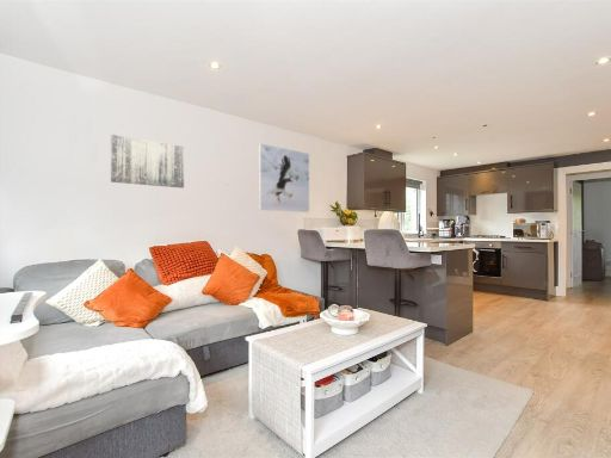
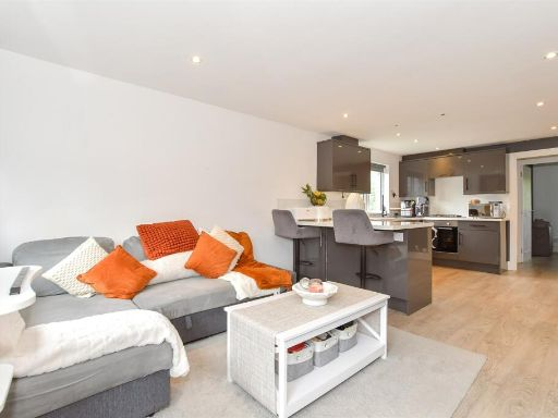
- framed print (285, 180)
- wall art (149, 162)
